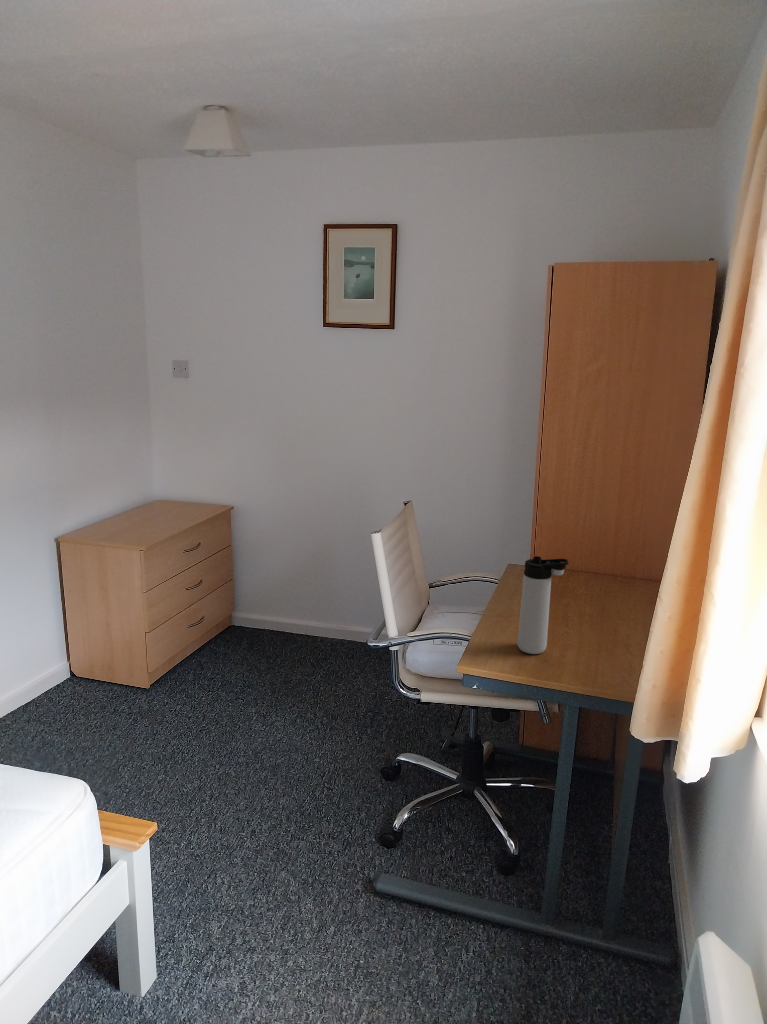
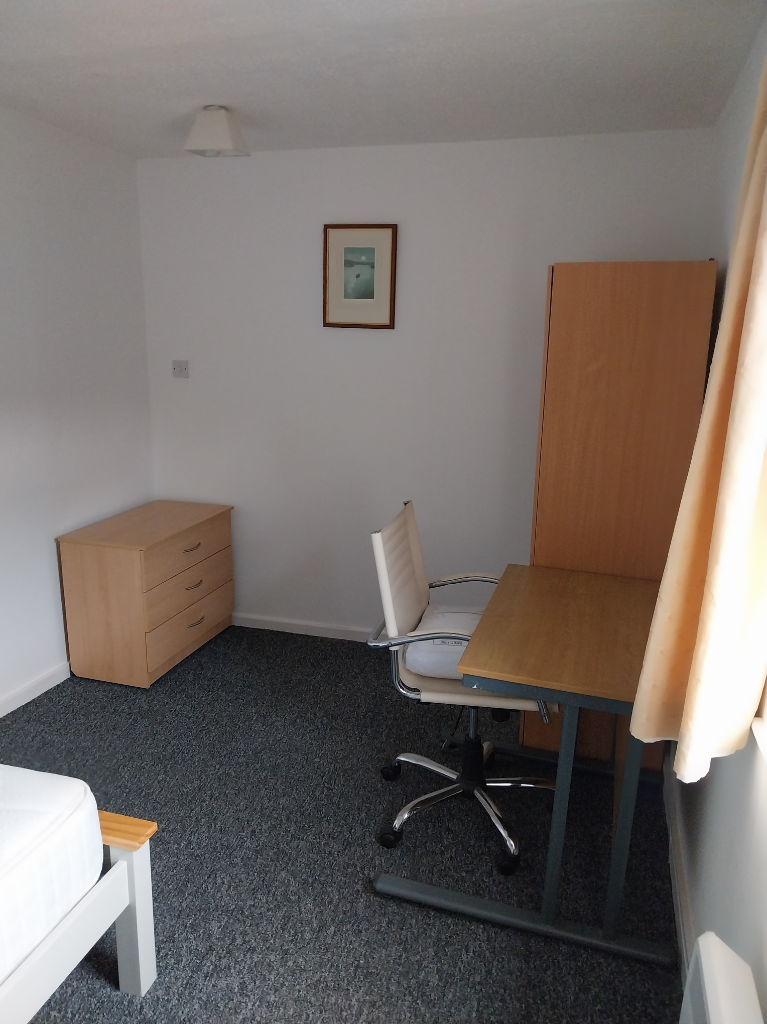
- thermos bottle (542, 604)
